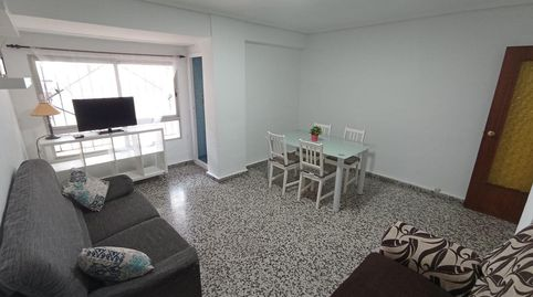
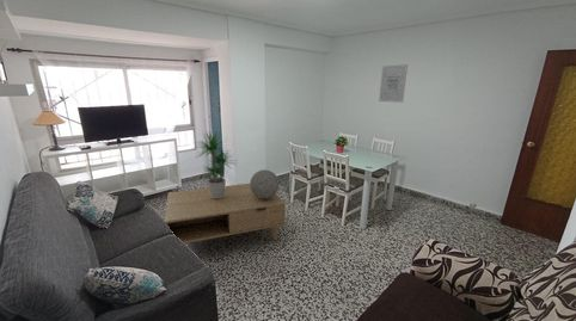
+ wall art (392, 84)
+ potted plant (216, 162)
+ coffee table (225, 217)
+ decorative sphere (264, 184)
